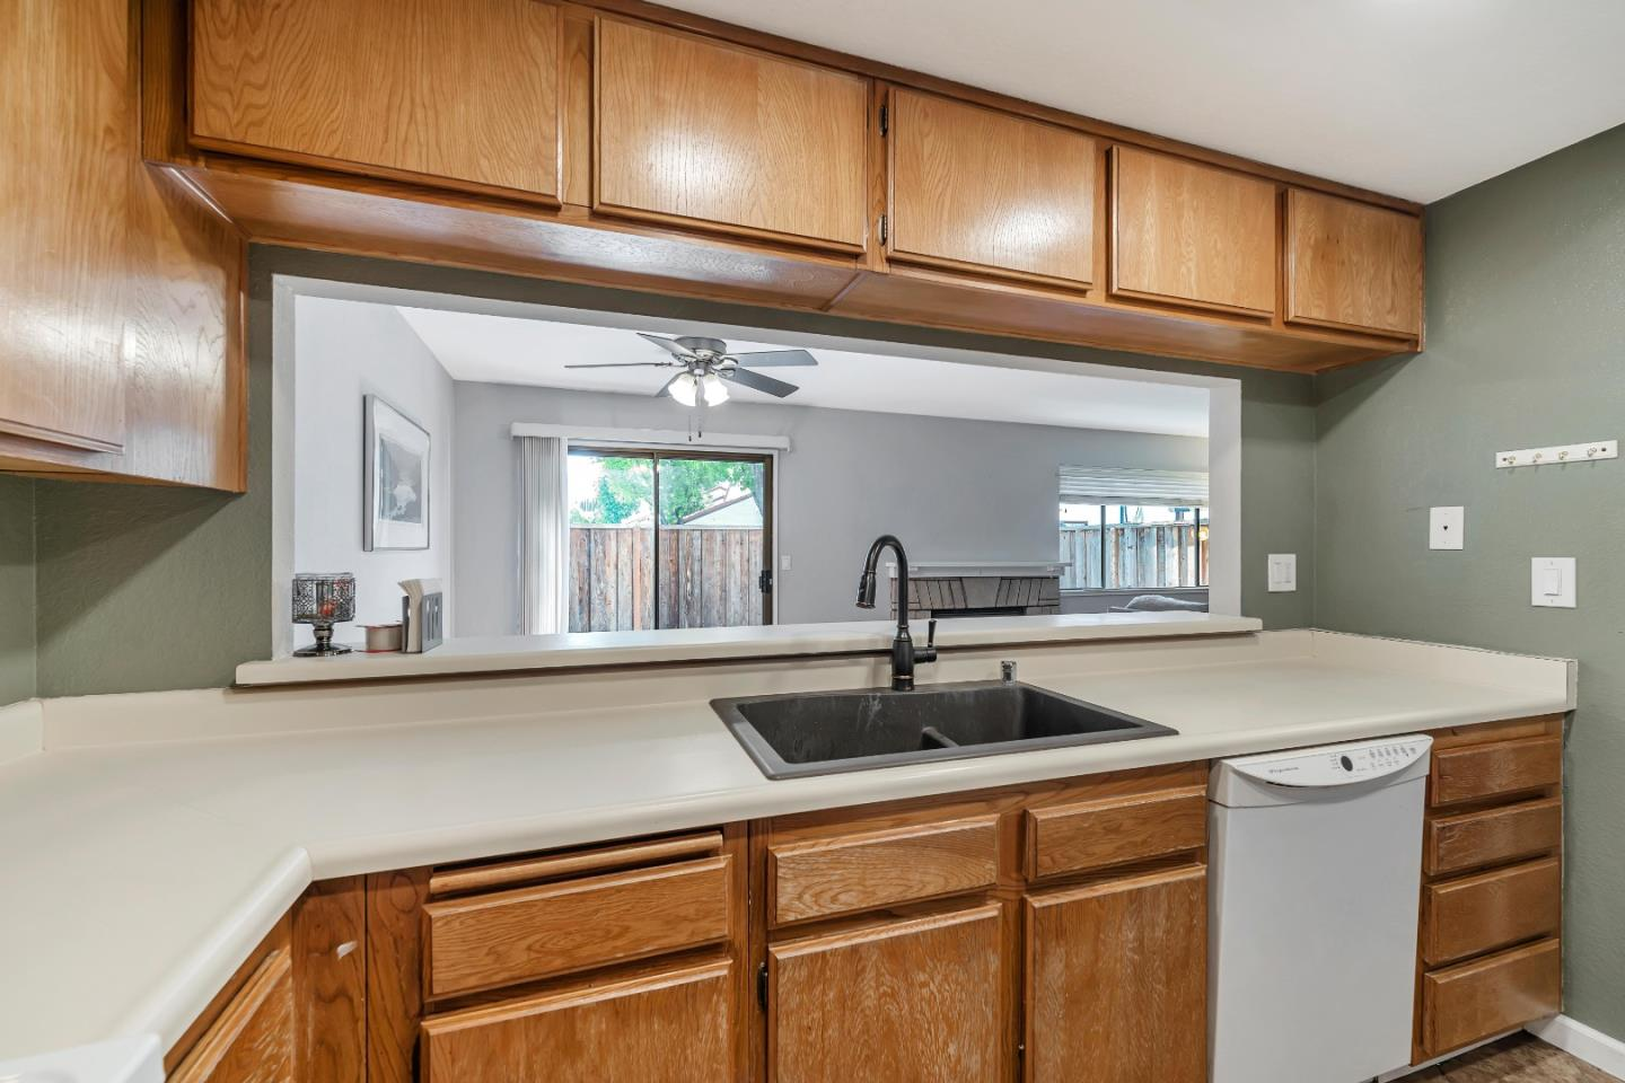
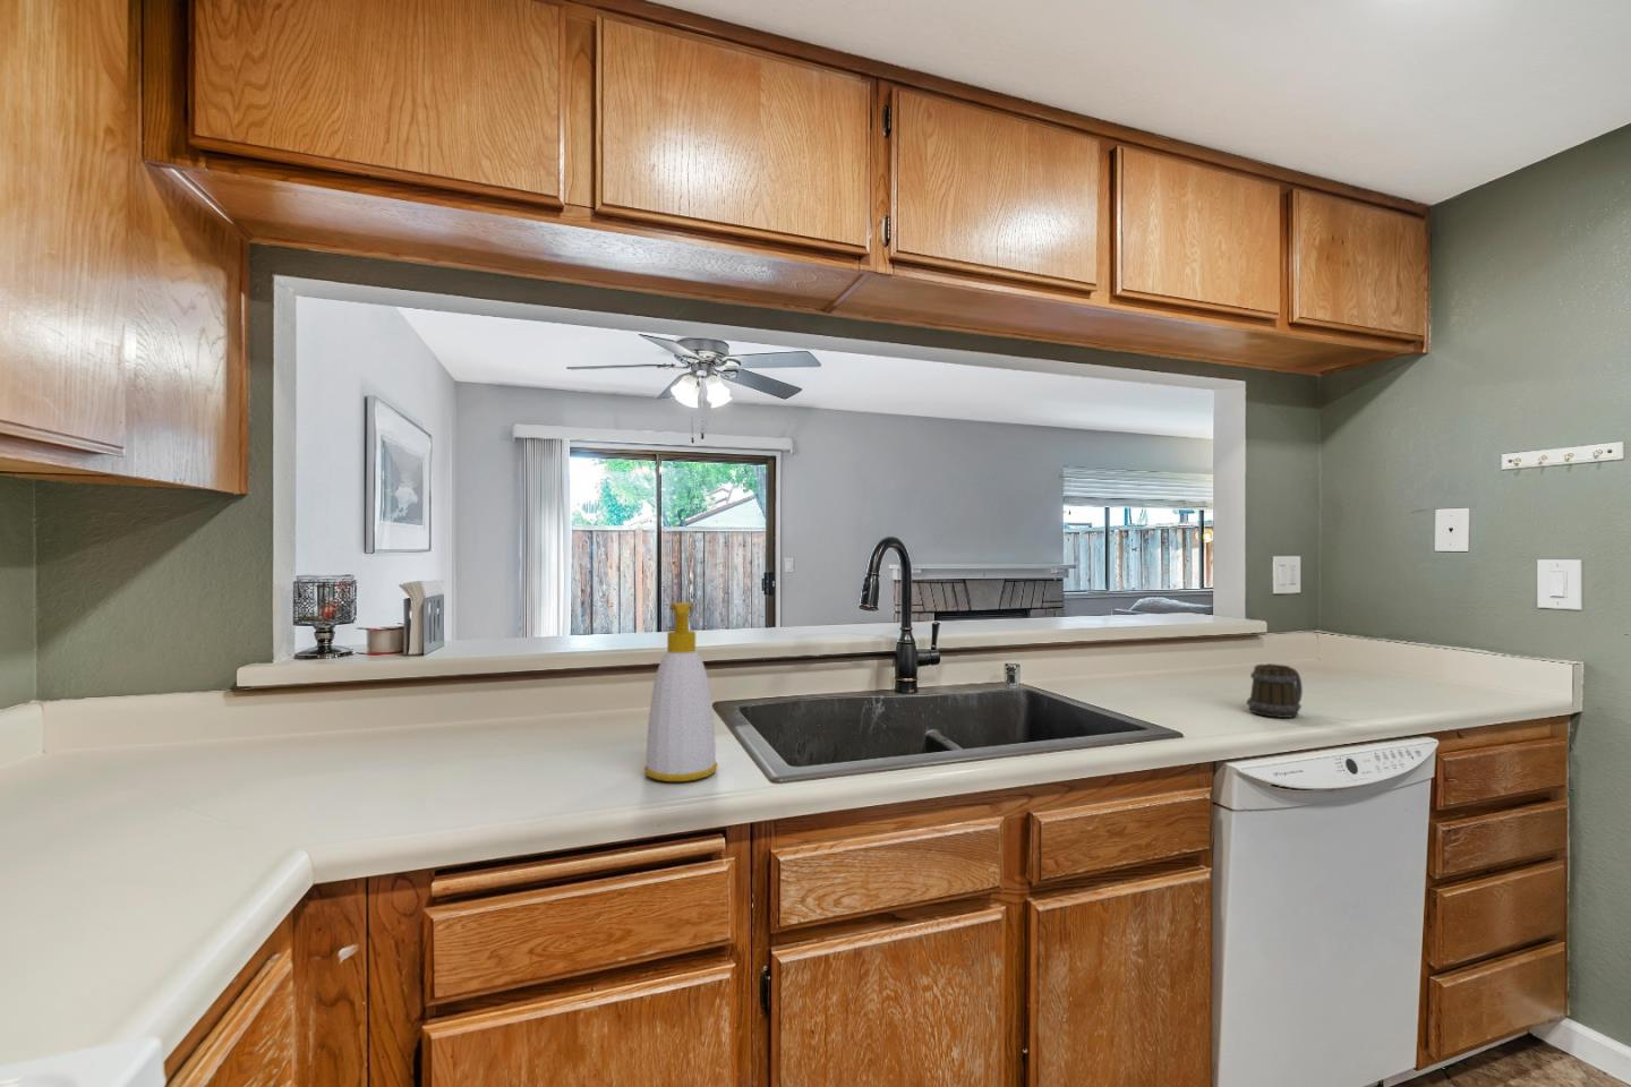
+ soap bottle (681, 688)
+ mug (1279, 688)
